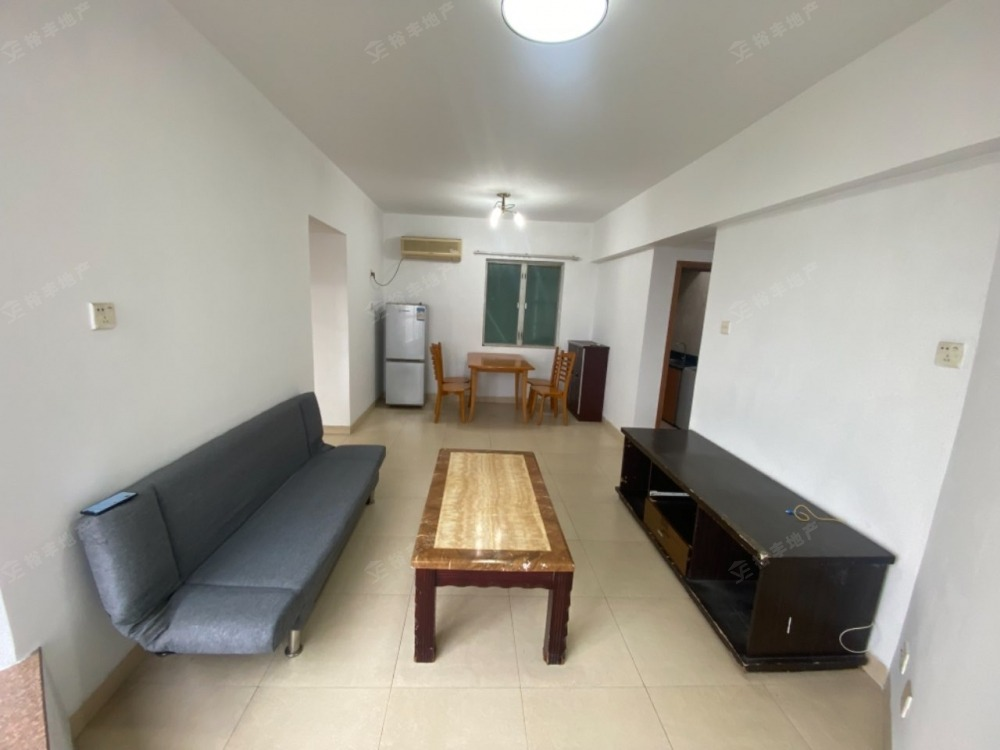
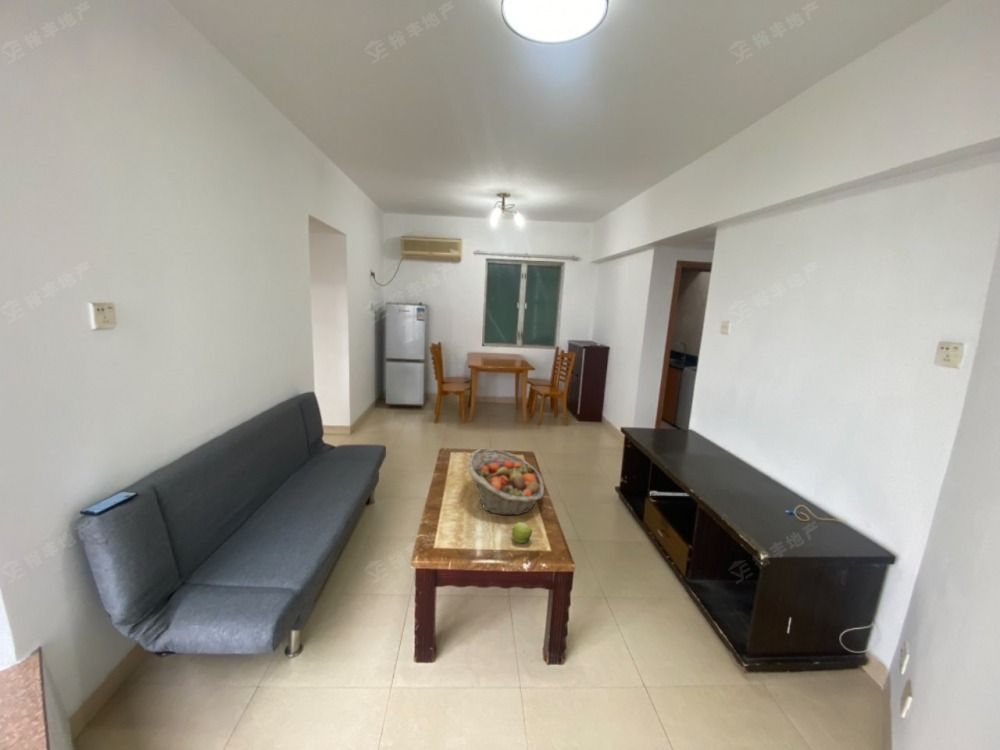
+ apple (521, 532)
+ fruit basket (505, 479)
